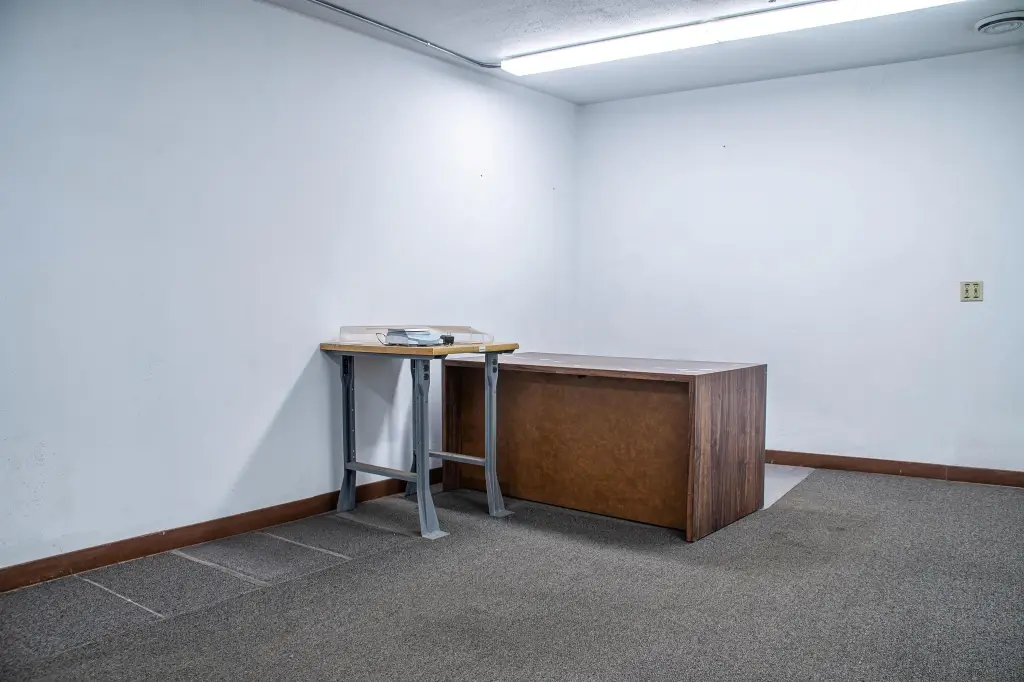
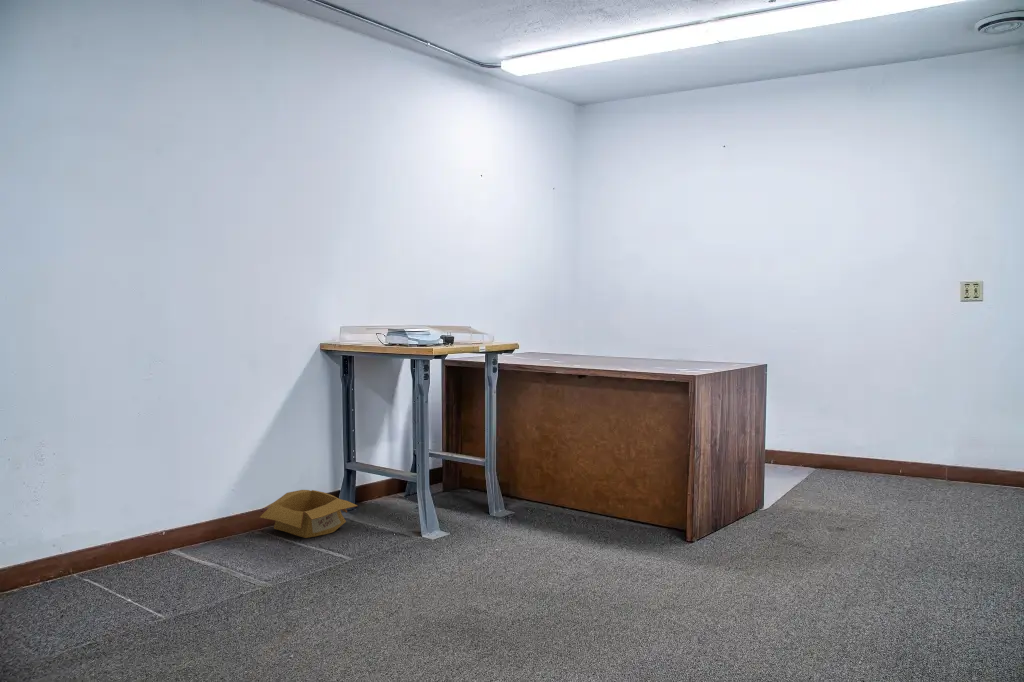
+ cardboard box (305, 514)
